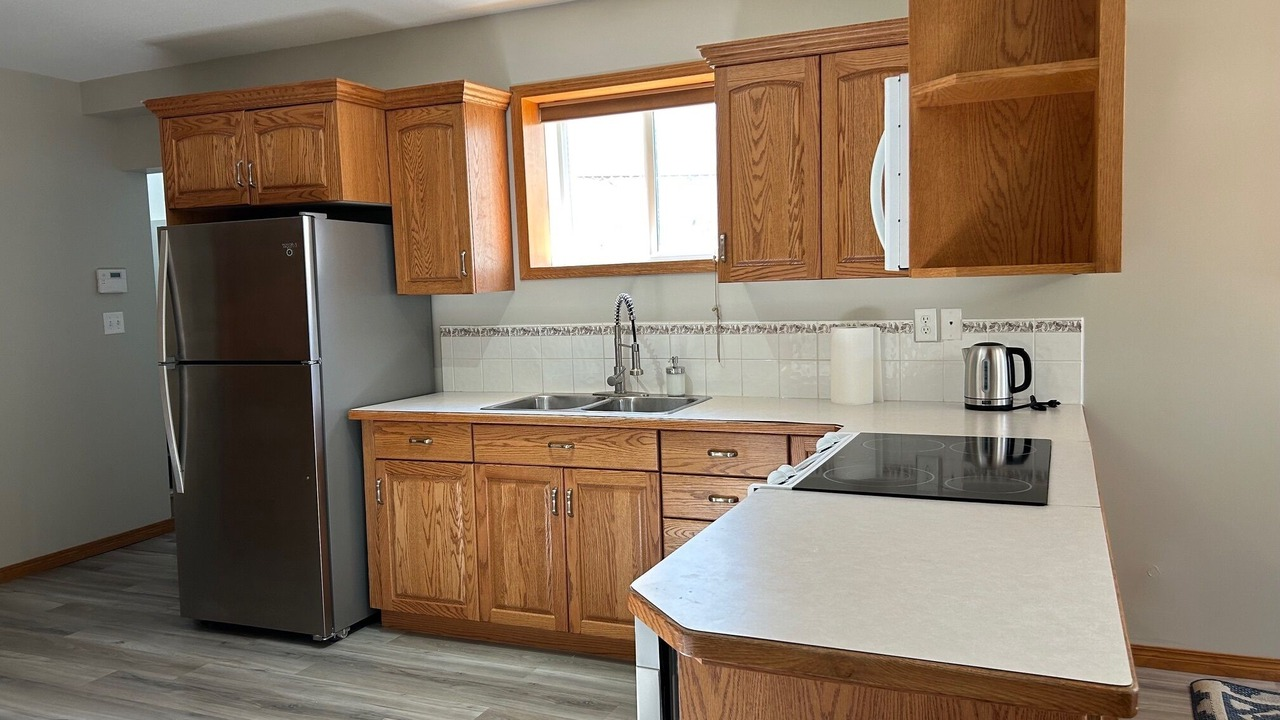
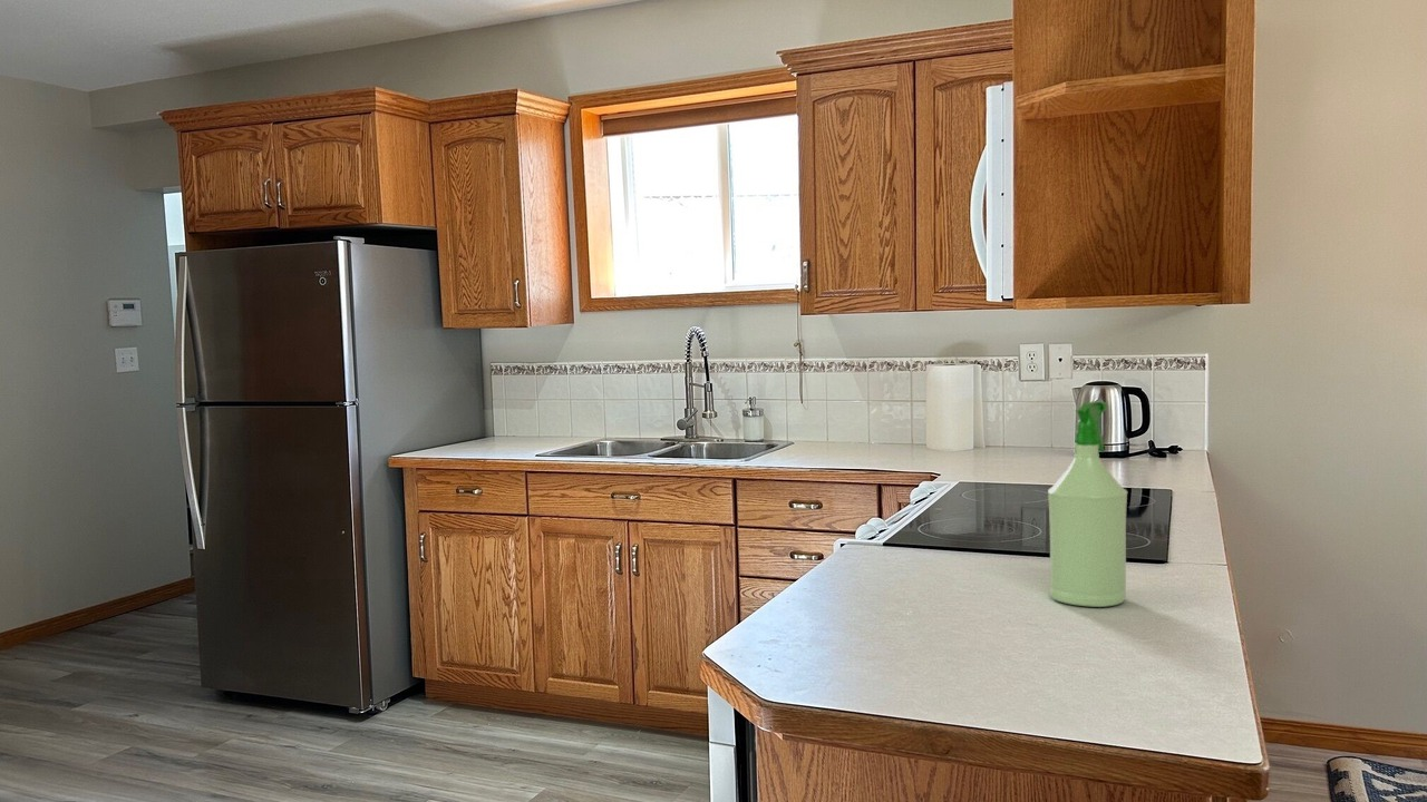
+ spray bottle (1087, 500)
